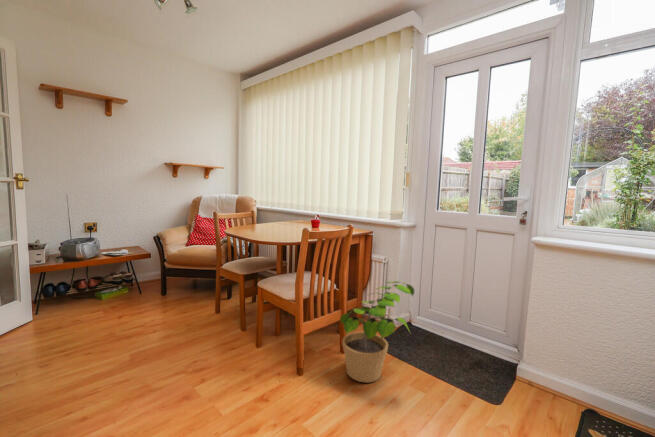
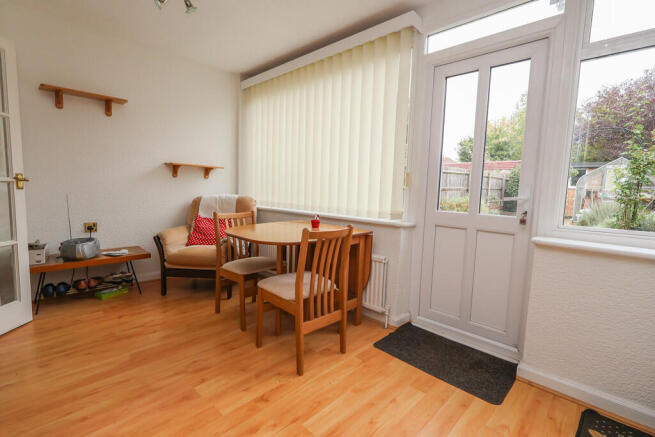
- potted plant (385, 328)
